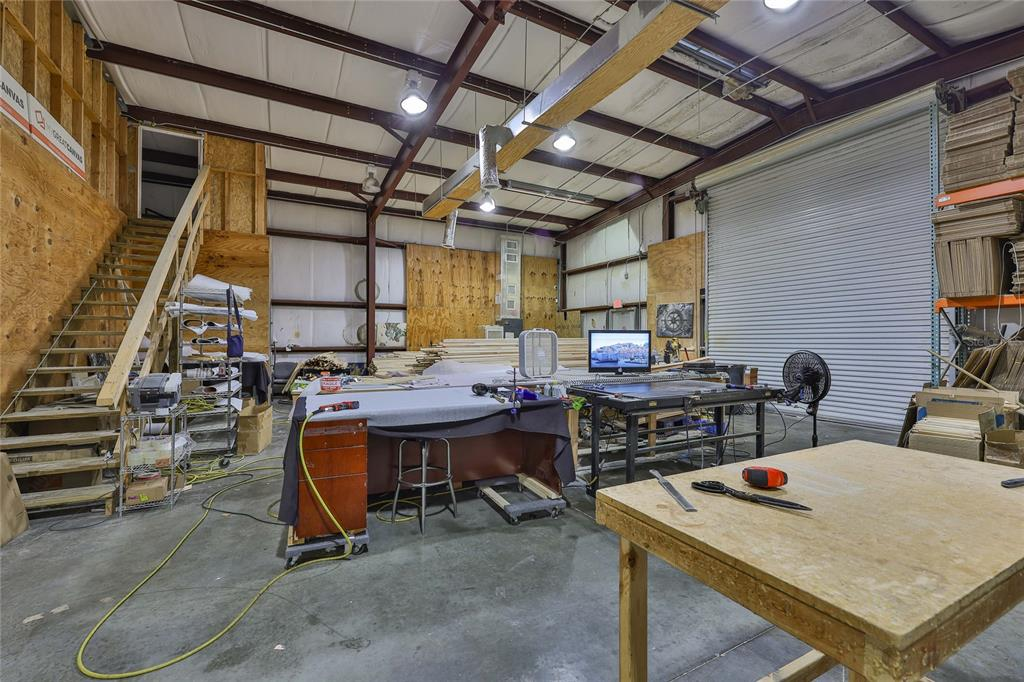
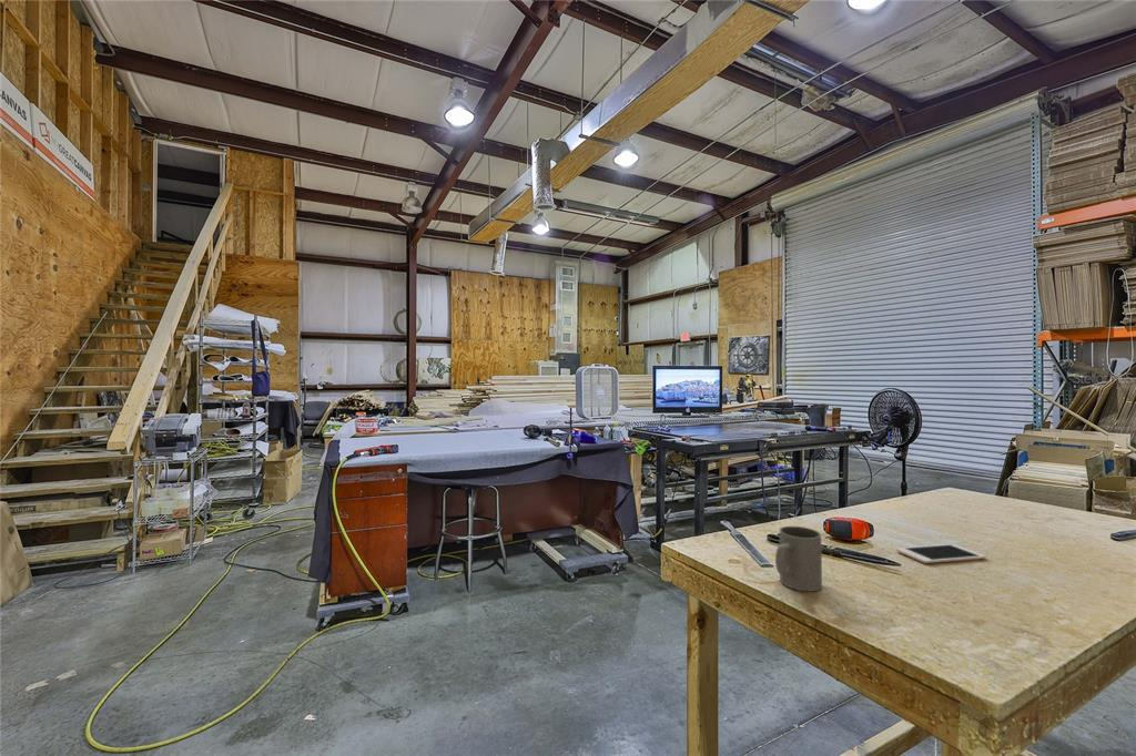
+ mug (794, 560)
+ cell phone (940, 553)
